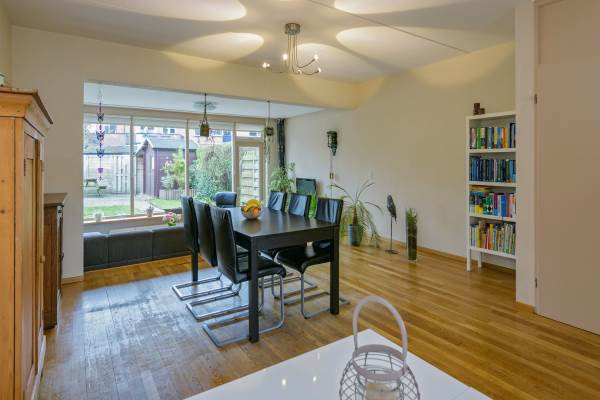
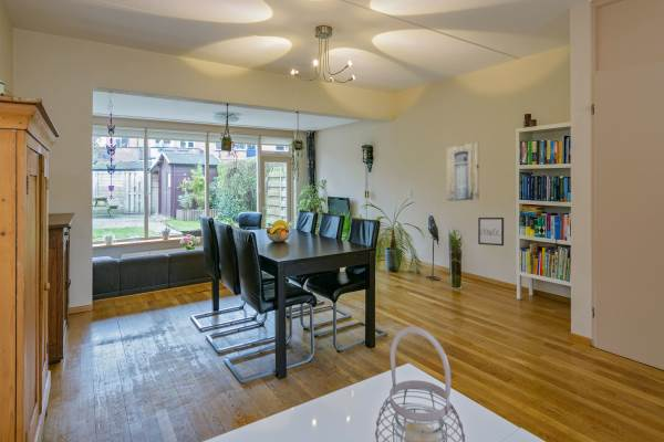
+ wall art (490, 231)
+ wall art (461, 172)
